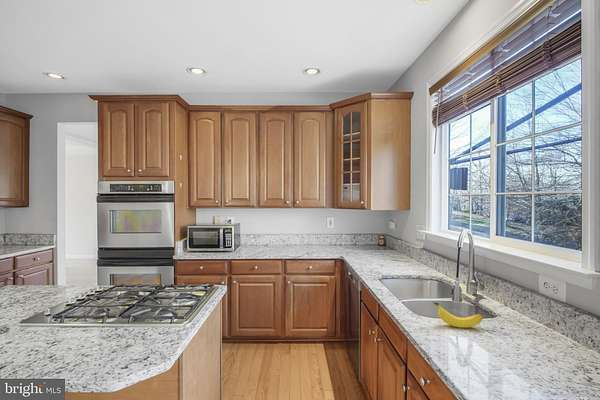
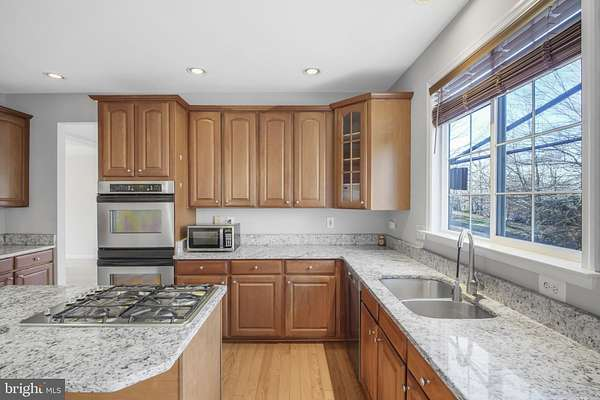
- banana (457, 317)
